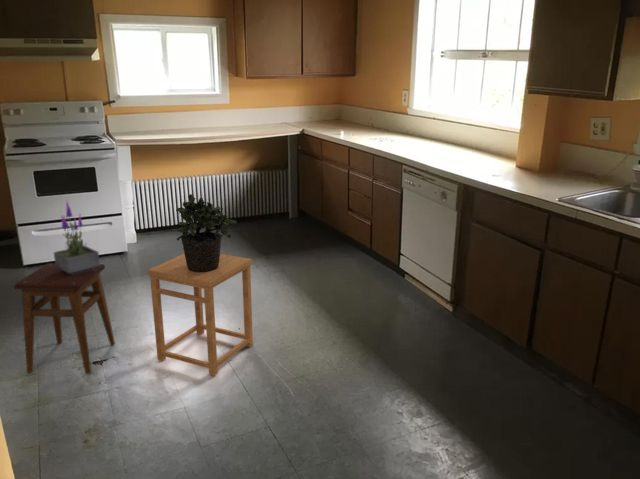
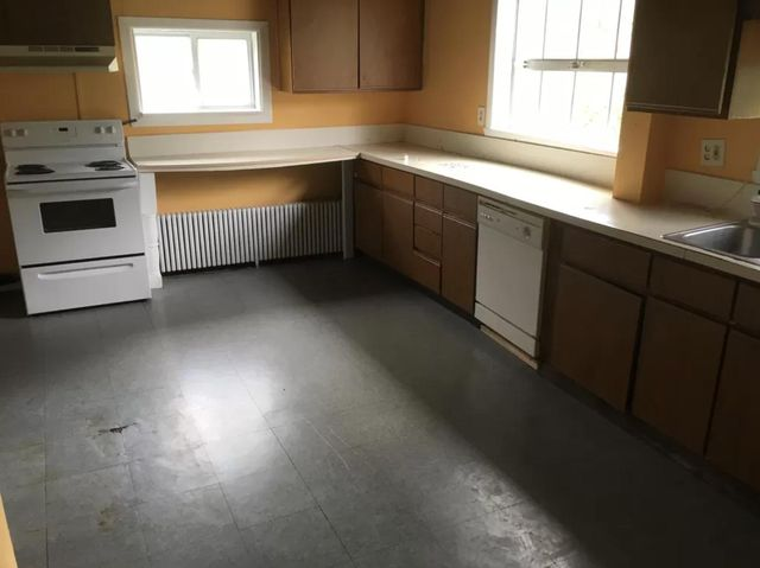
- stool (67, 316)
- side table (202, 309)
- potted plant (73, 234)
- potted plant (199, 230)
